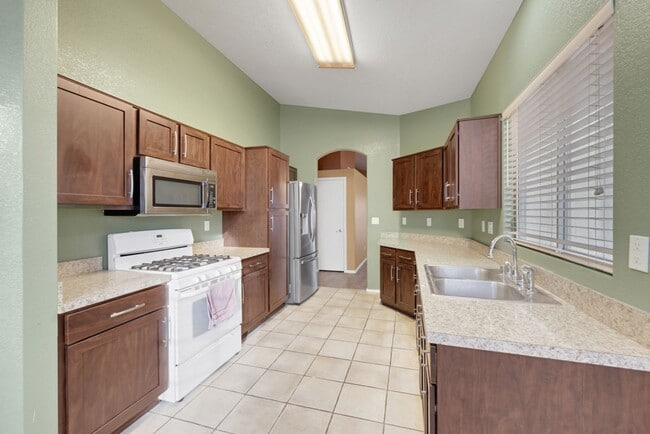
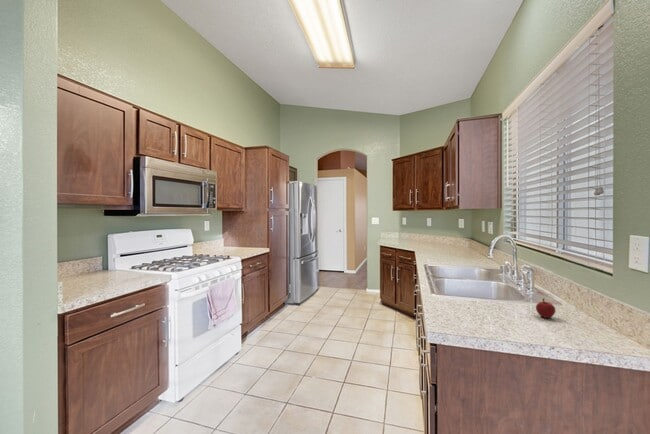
+ apple (545, 307)
